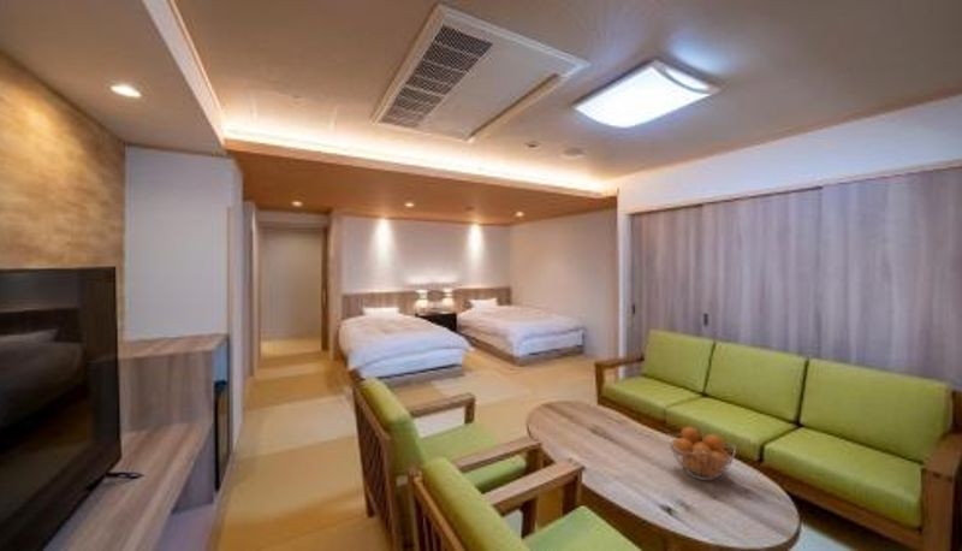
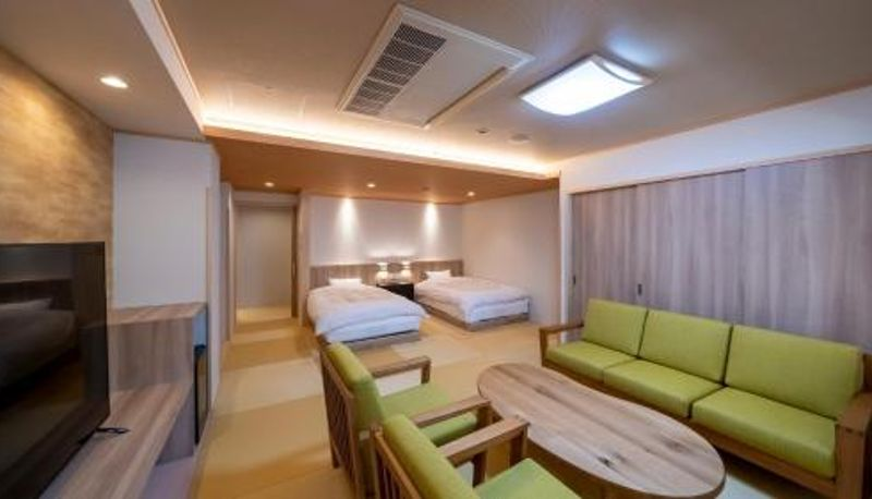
- fruit basket (700, 452)
